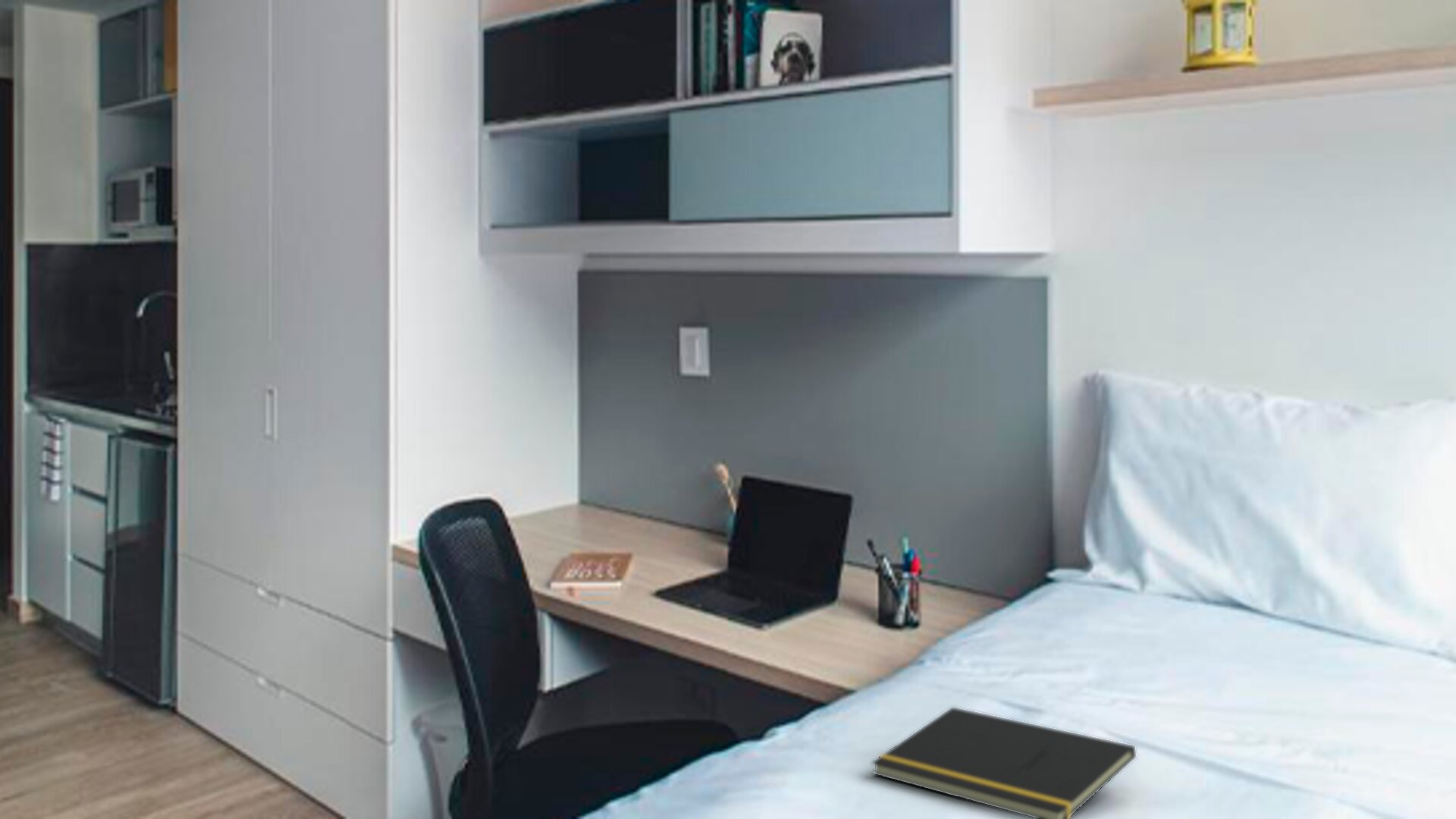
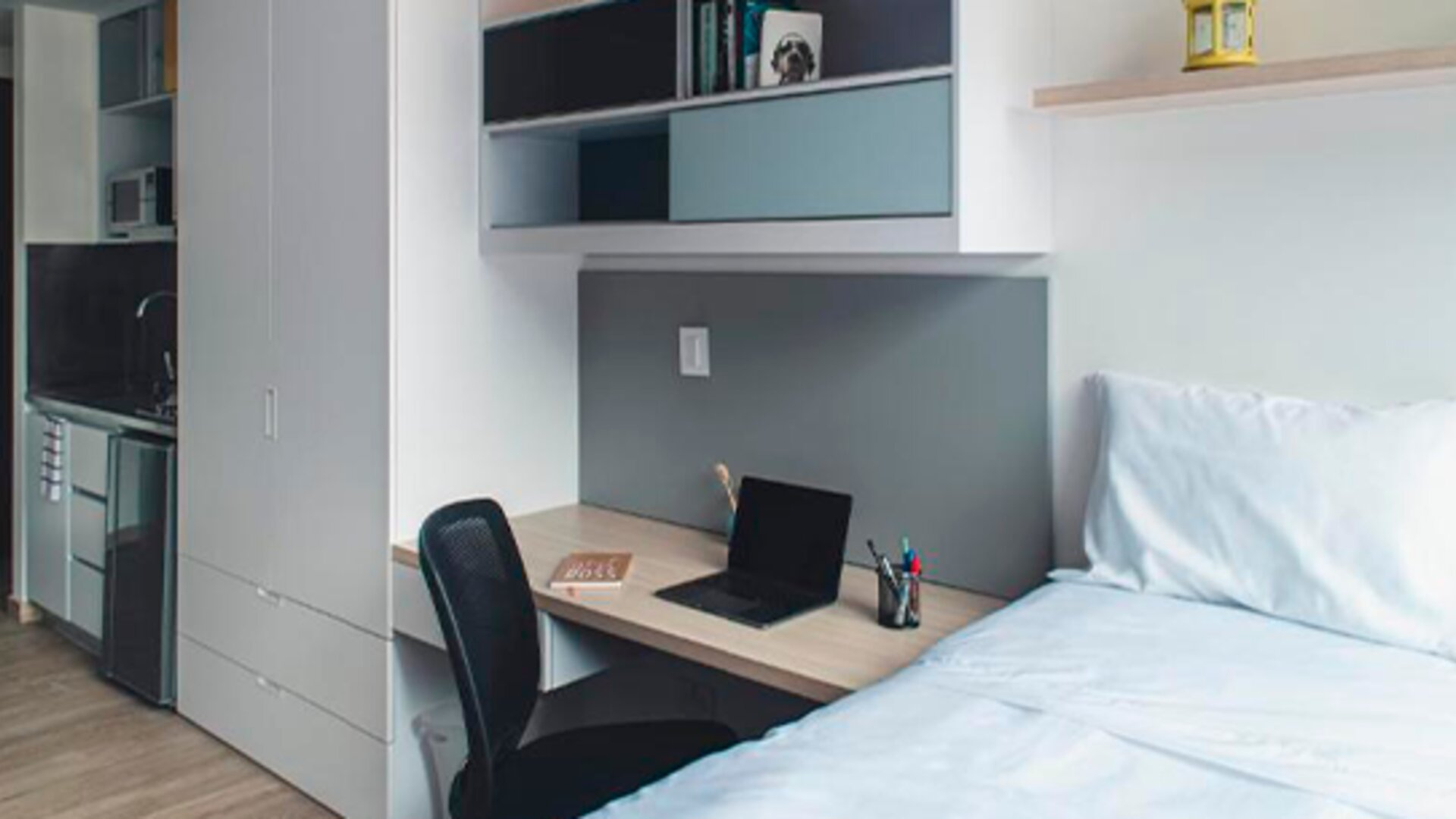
- notepad (1001, 760)
